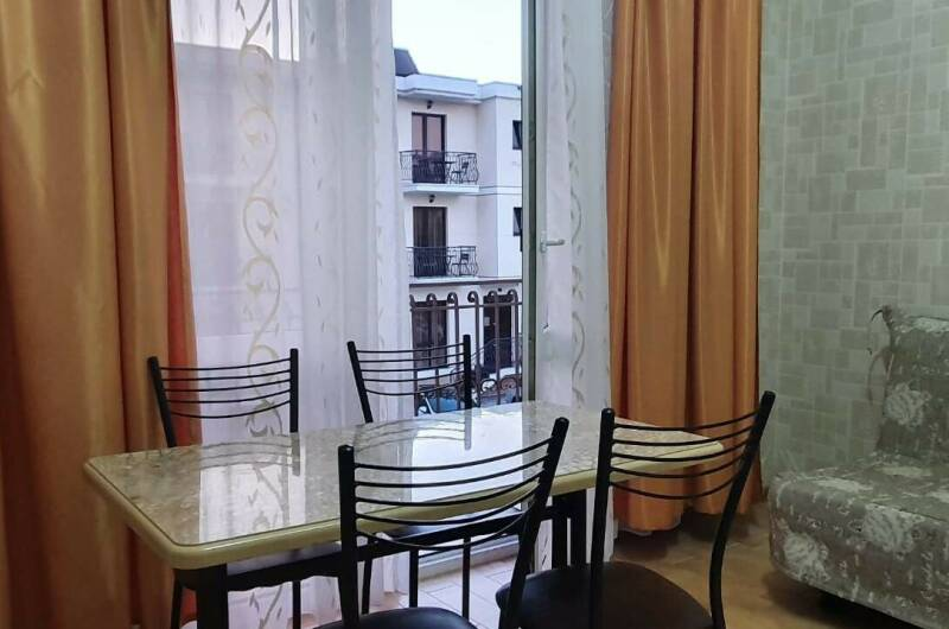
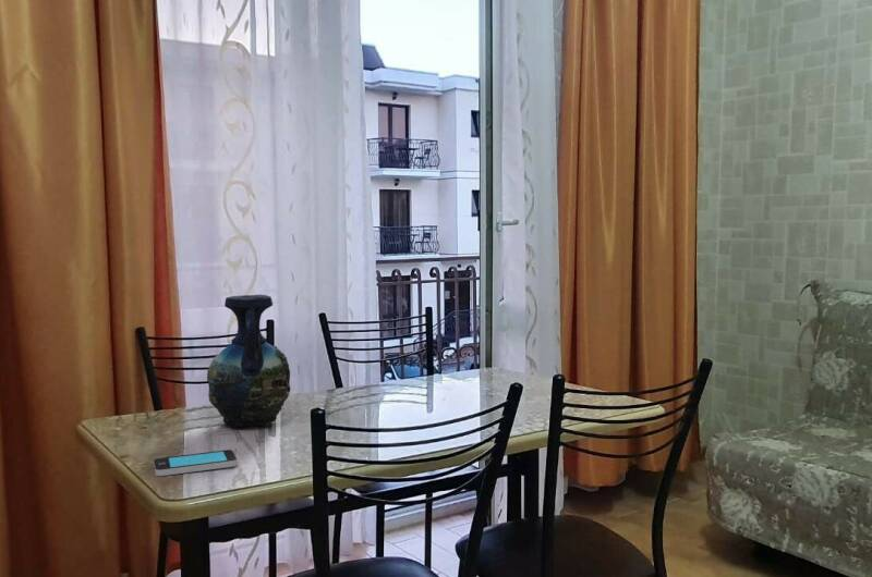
+ smartphone (195, 462)
+ vase (249, 359)
